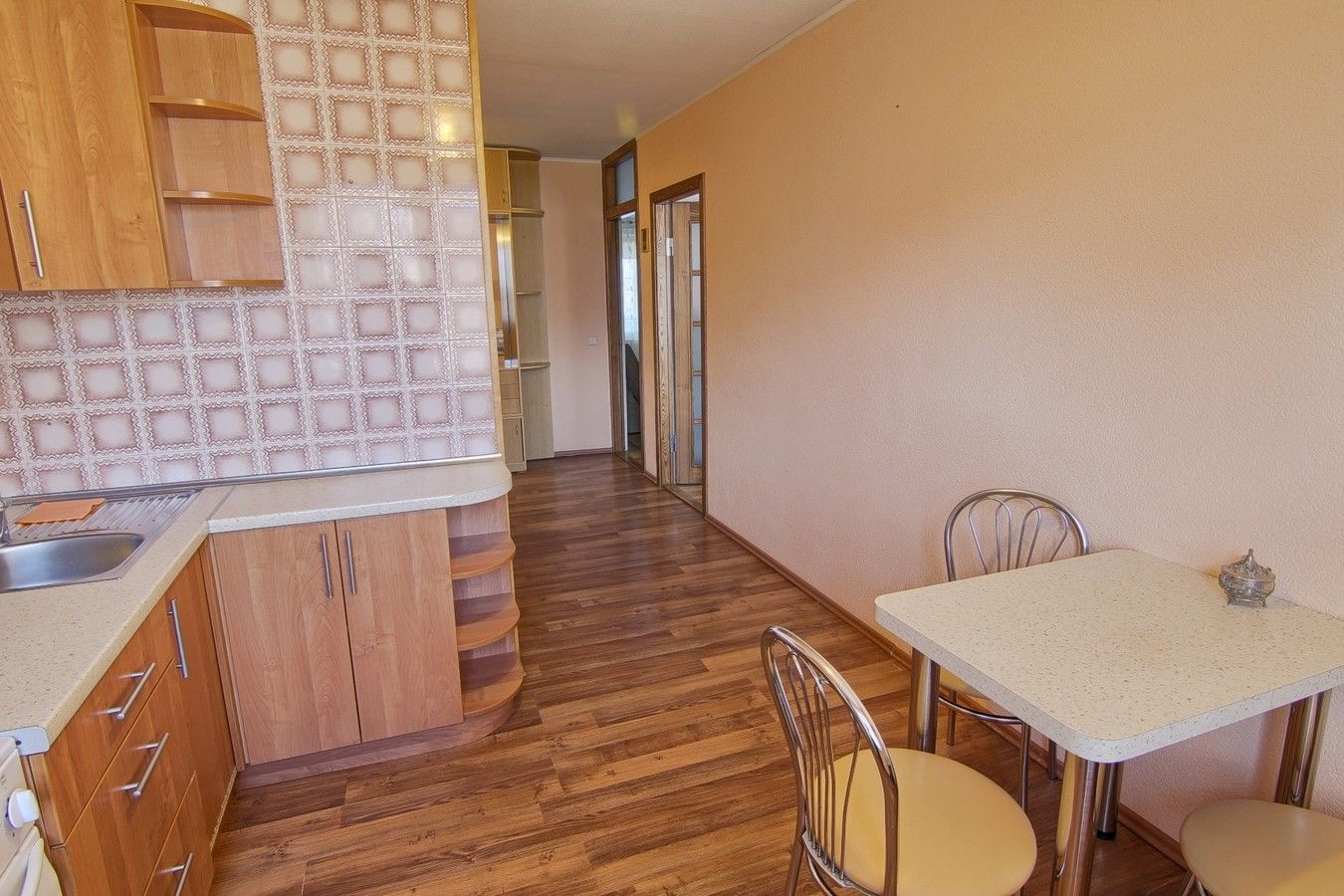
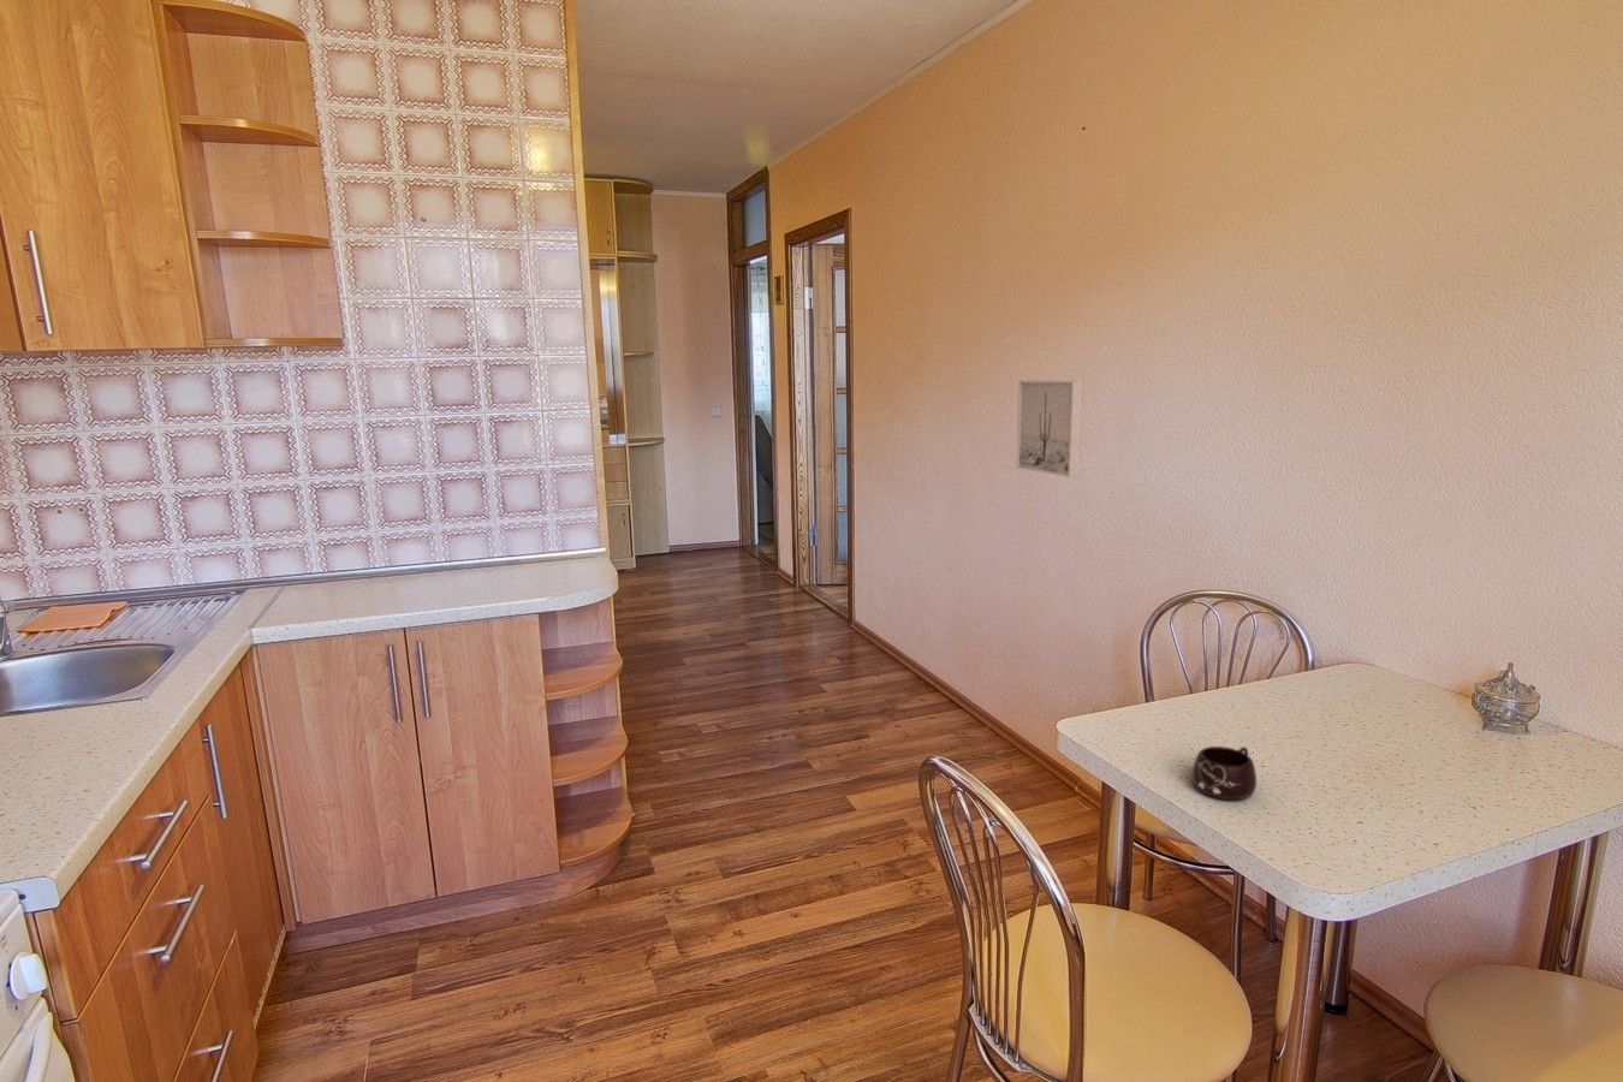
+ mug (1227, 769)
+ wall art (1047, 426)
